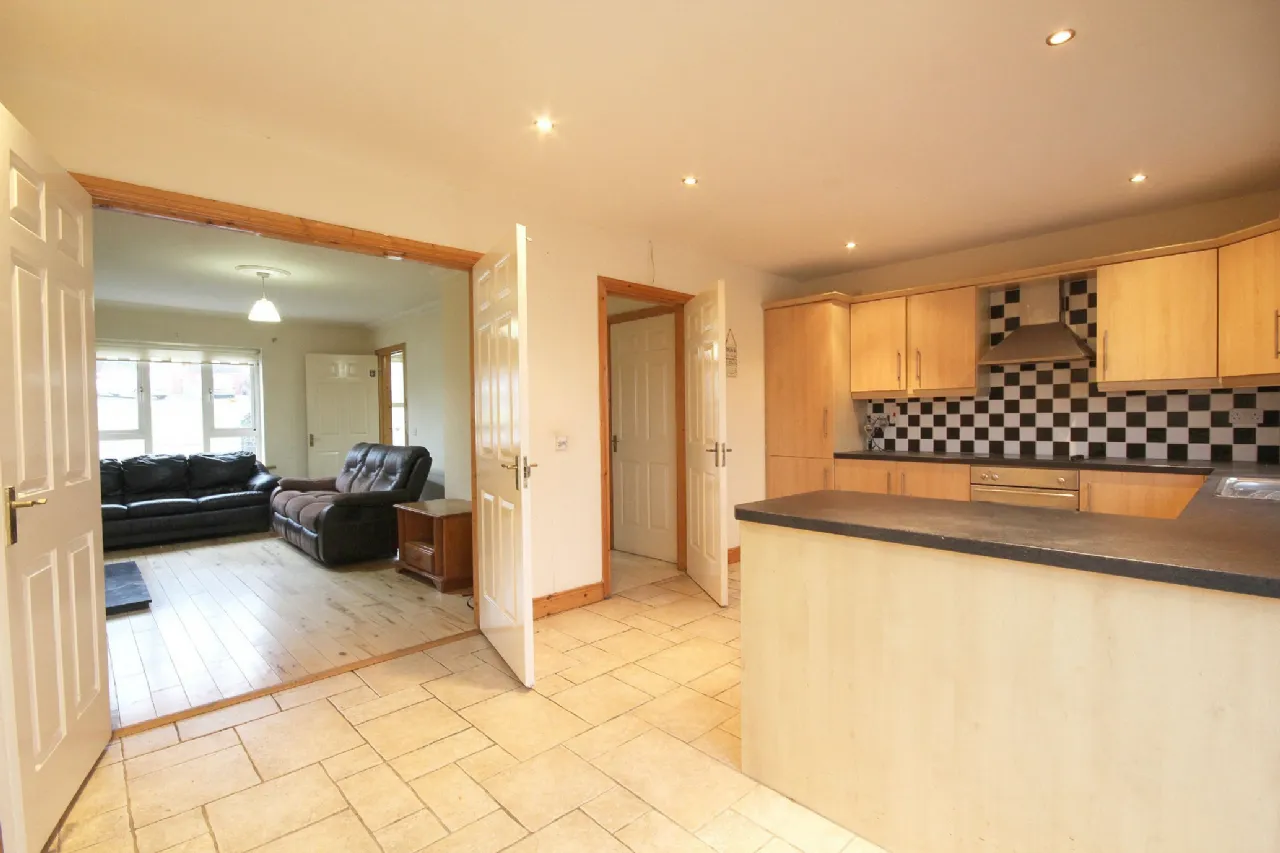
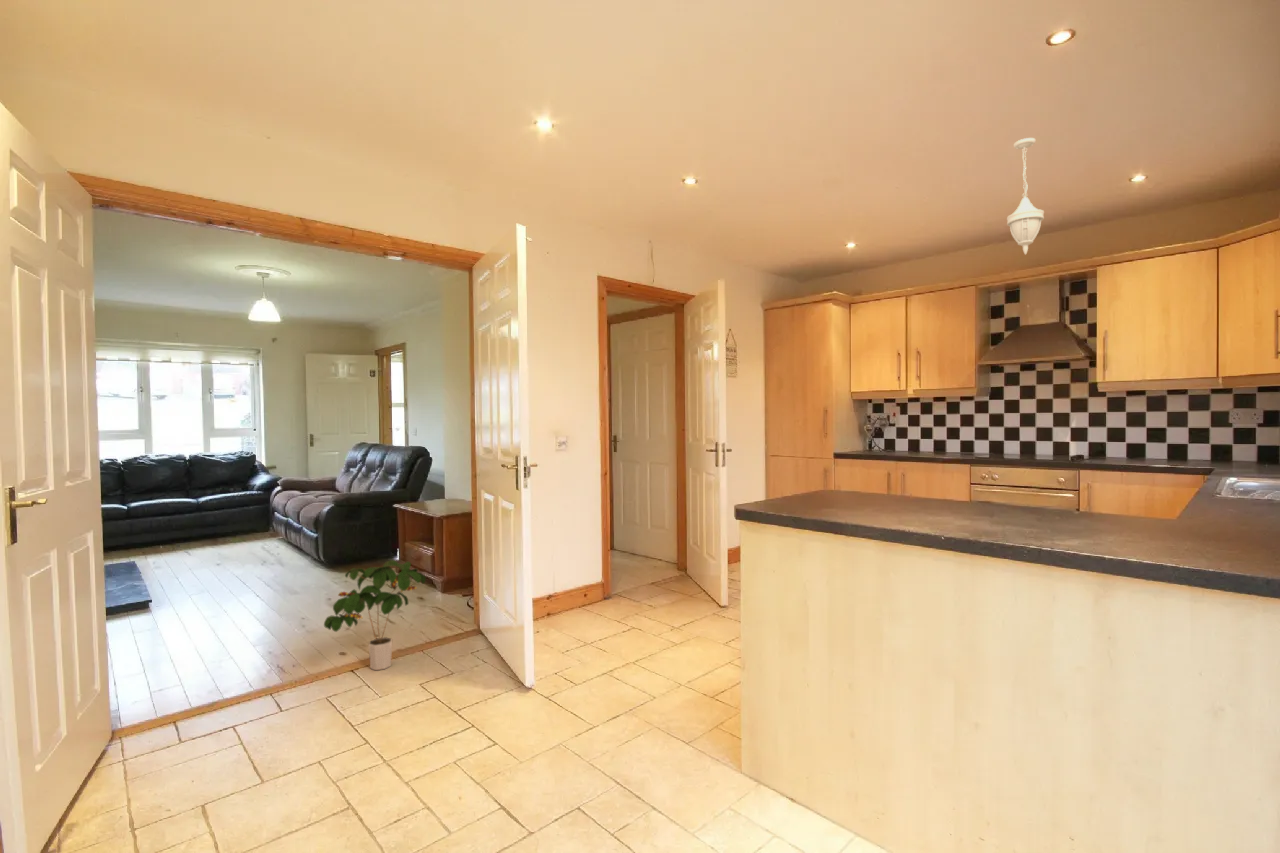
+ pendant light (1025, 198)
+ potted plant (377, 614)
